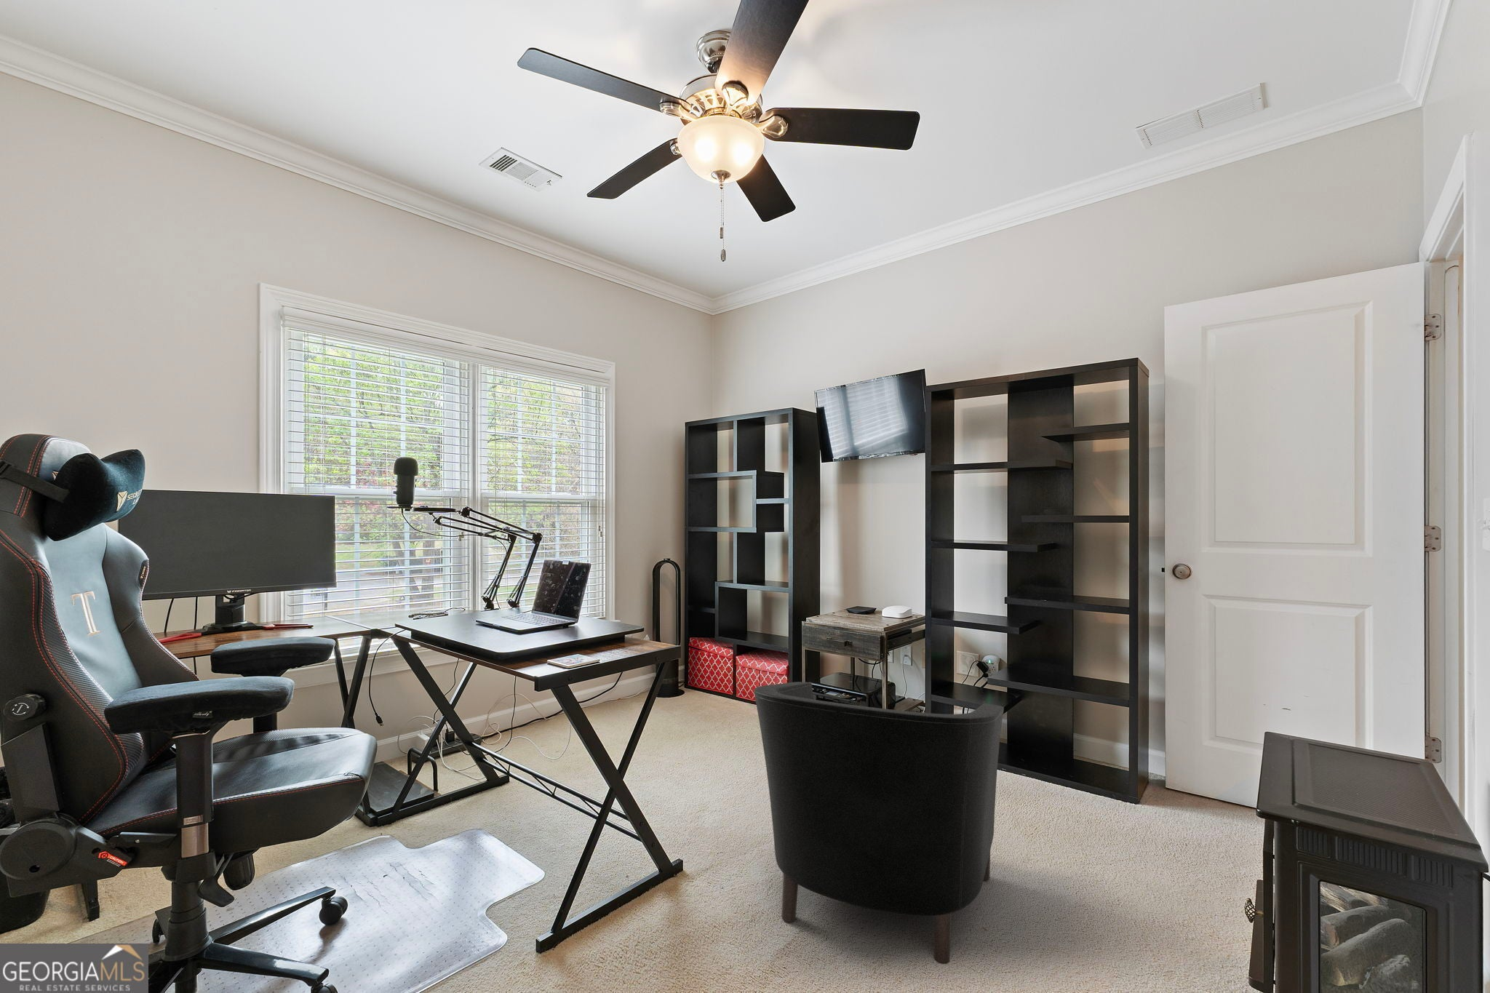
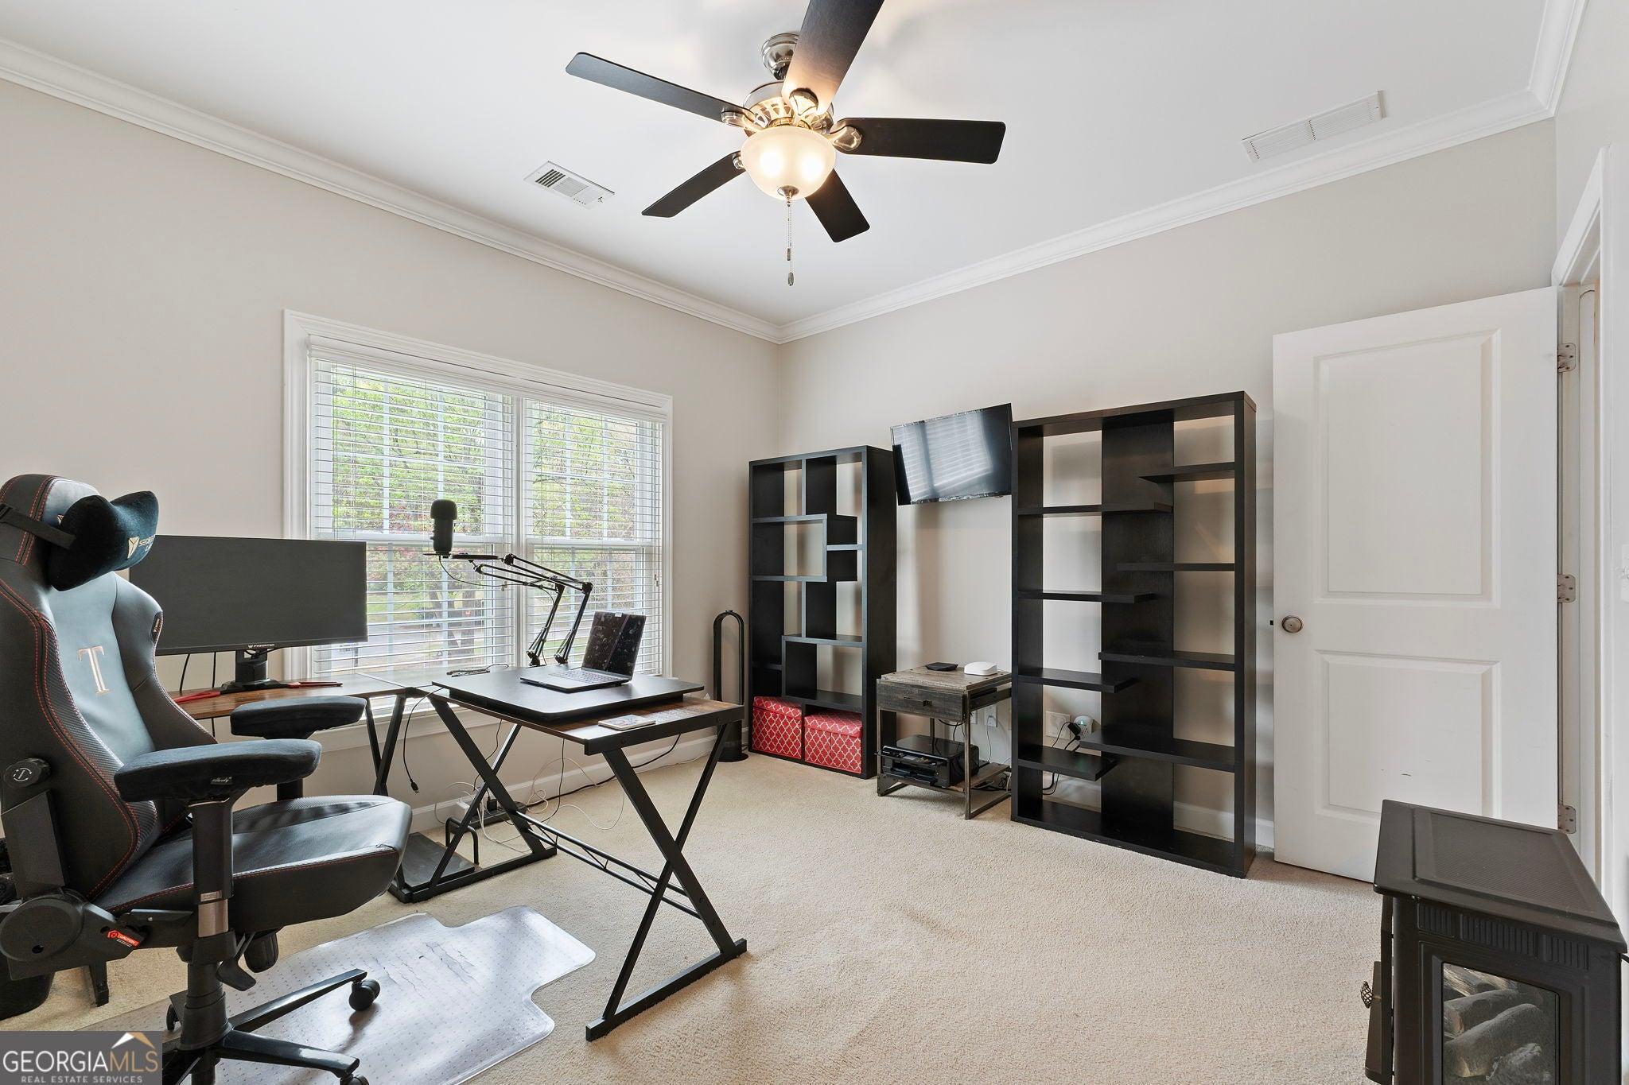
- armchair (885, 784)
